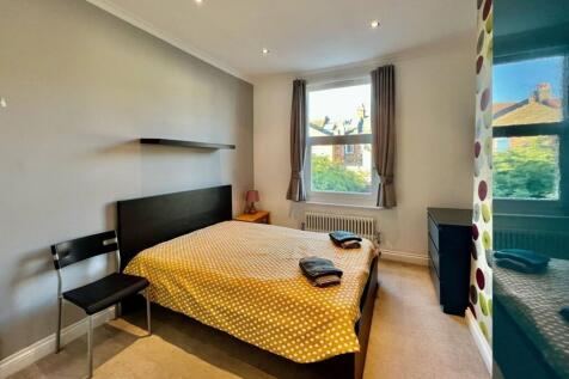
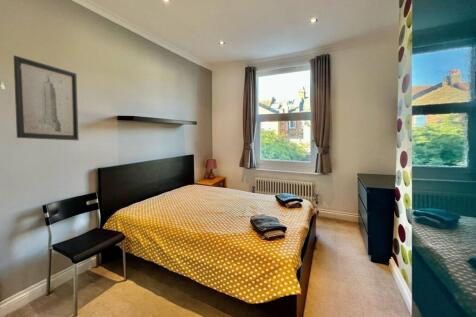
+ wall art (49, 102)
